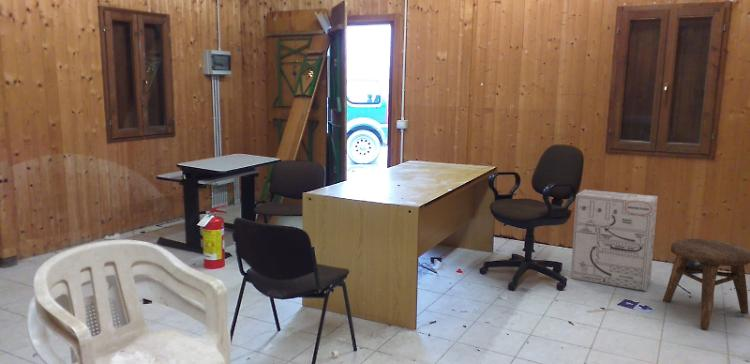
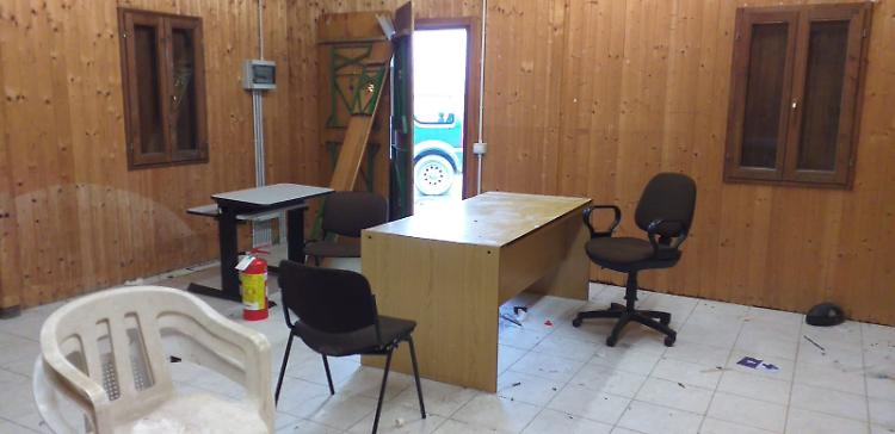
- stool (704, 279)
- cardboard box (613, 237)
